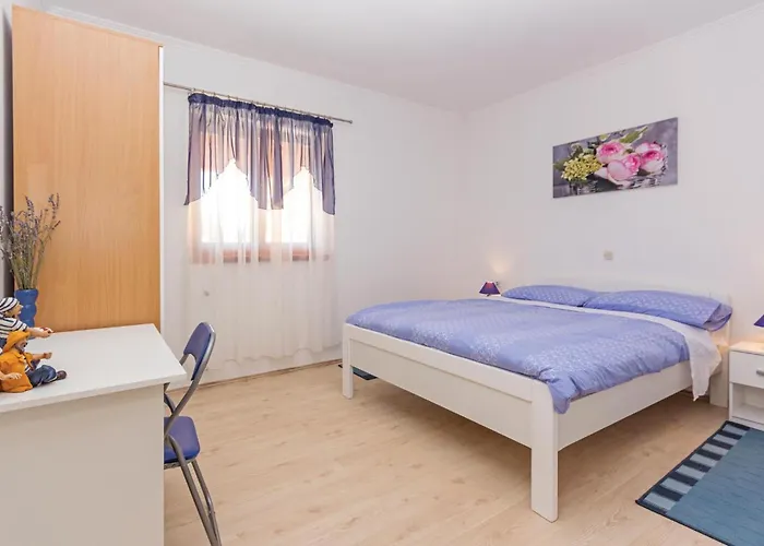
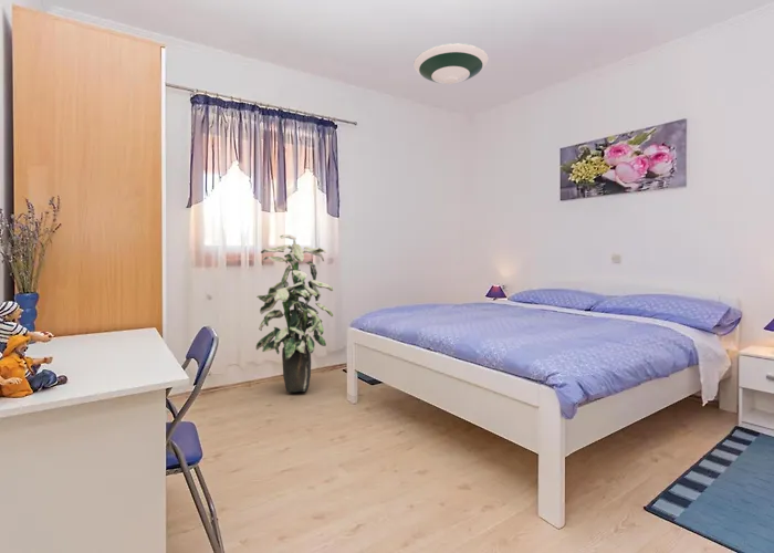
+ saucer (450, 72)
+ indoor plant (292, 312)
